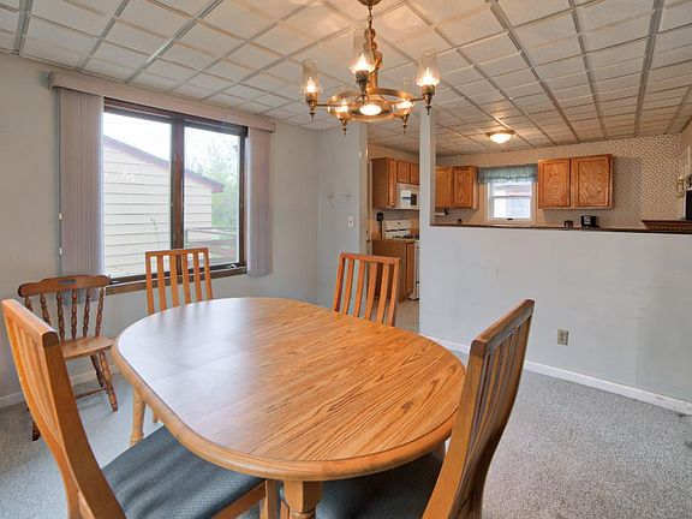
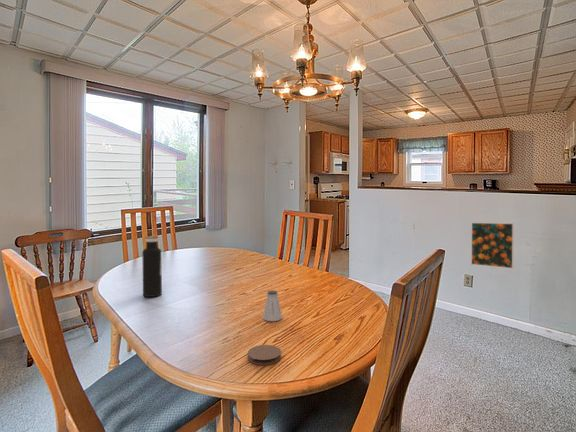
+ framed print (491, 244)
+ water bottle (152, 266)
+ saltshaker (272, 304)
+ coaster (264, 354)
